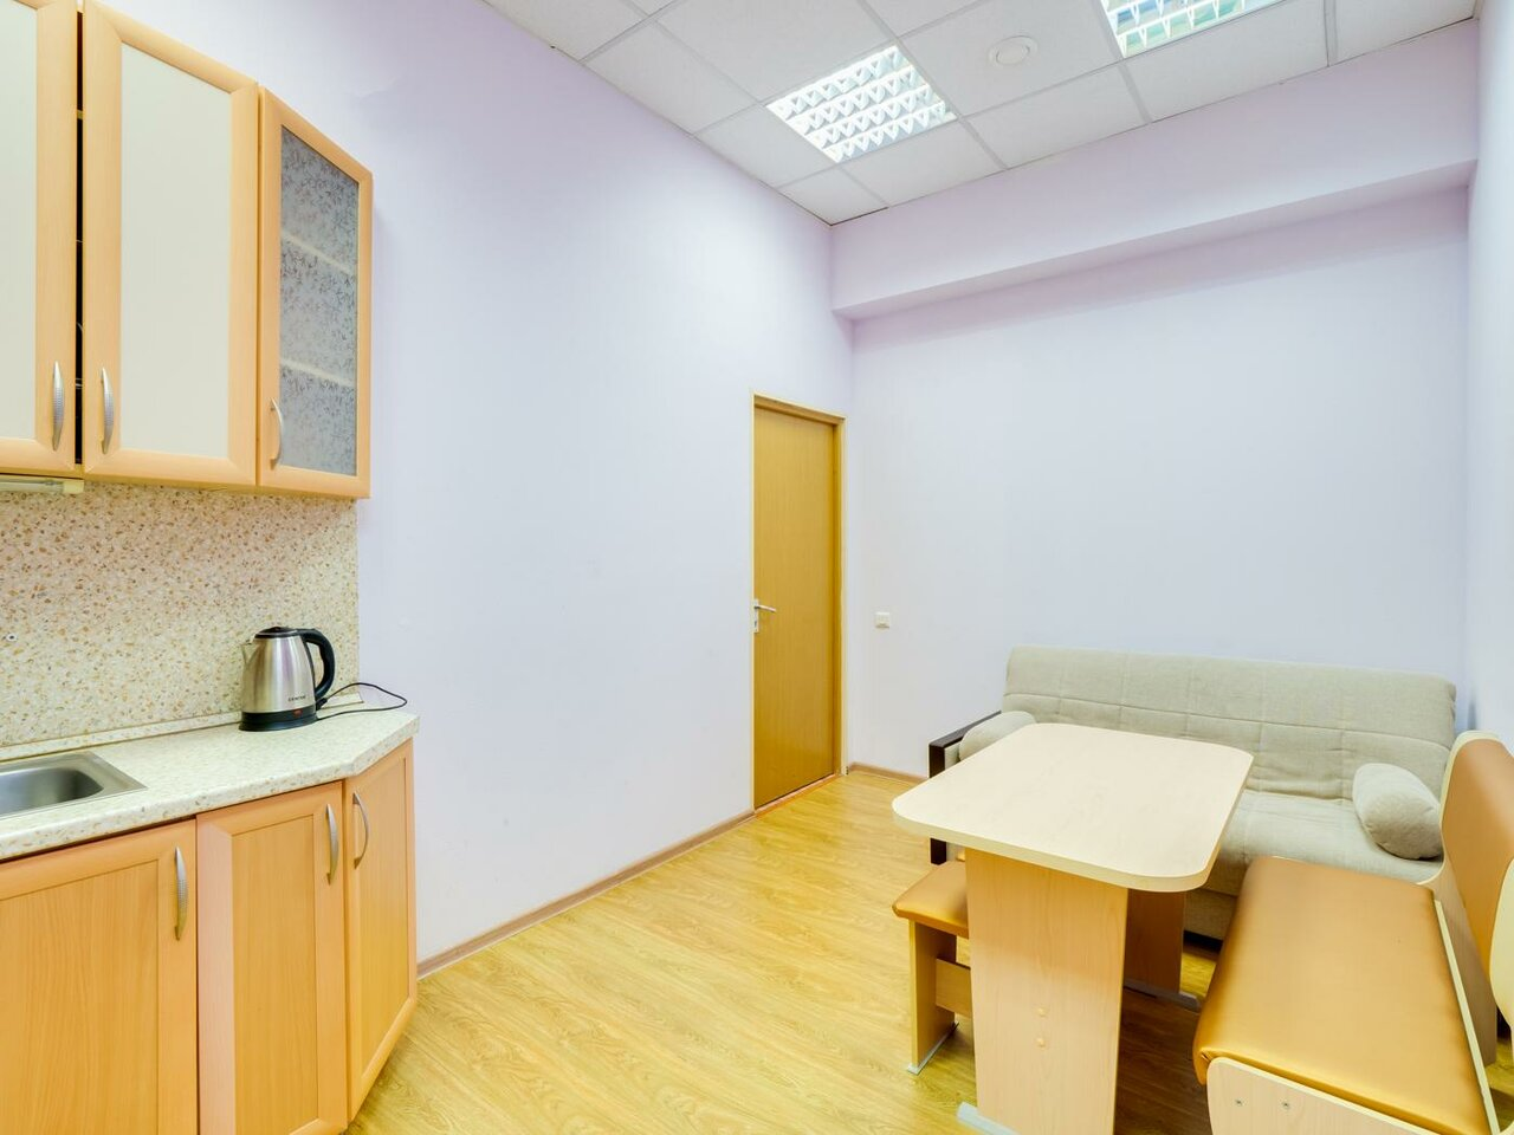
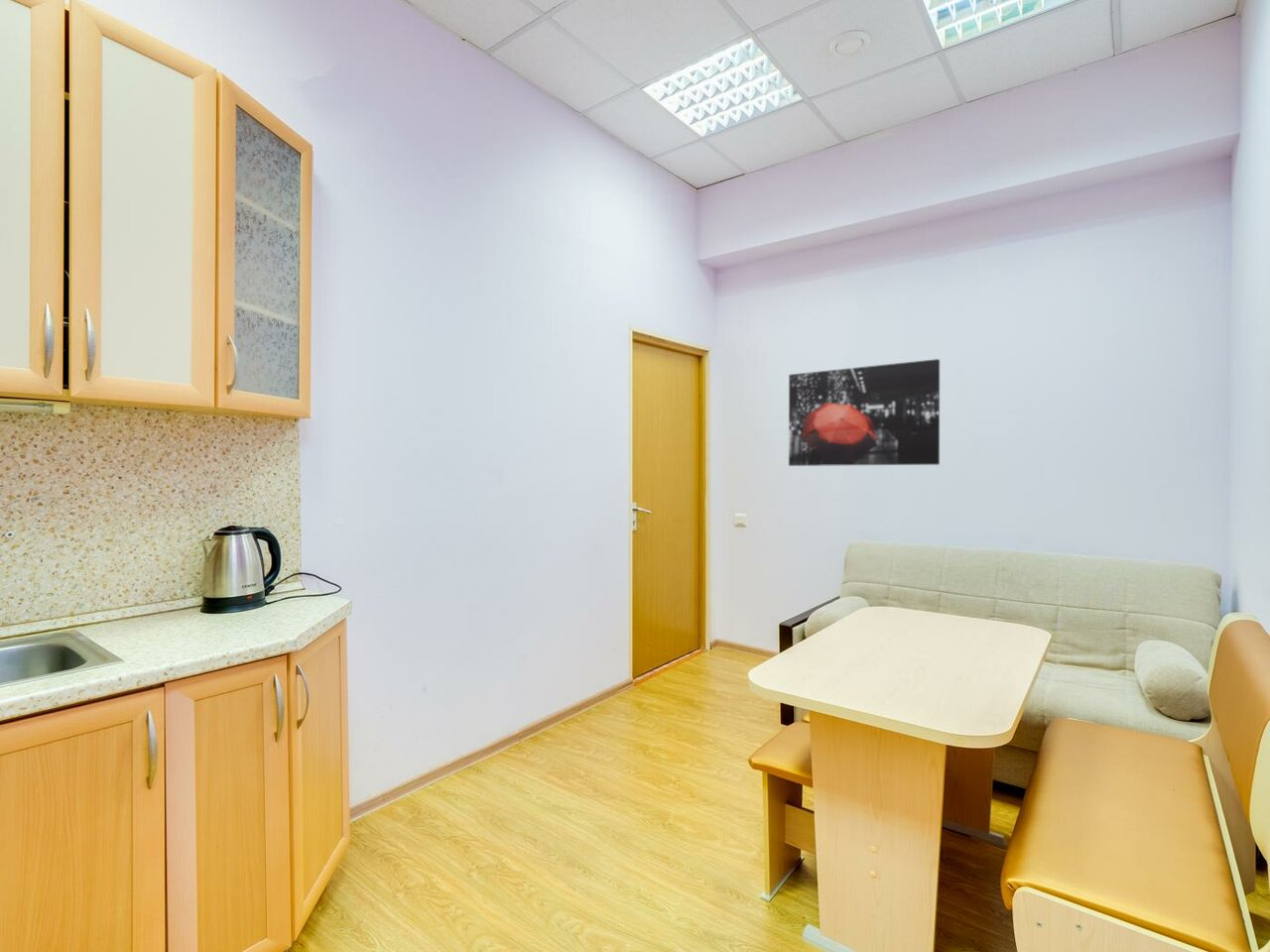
+ wall art (858, 416)
